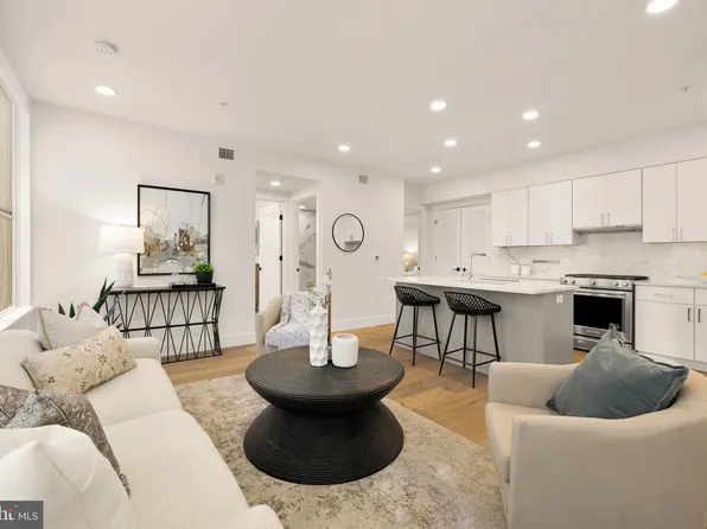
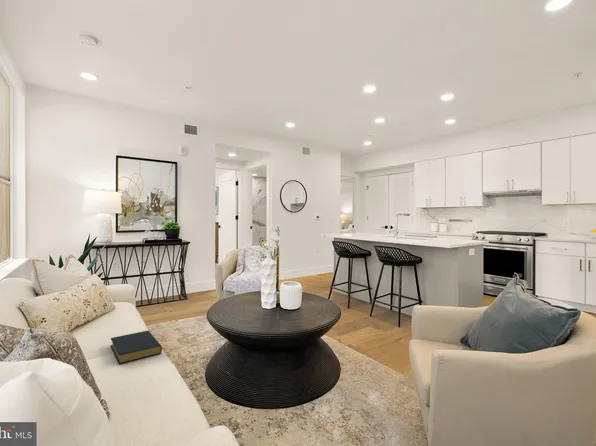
+ hardback book (135, 345)
